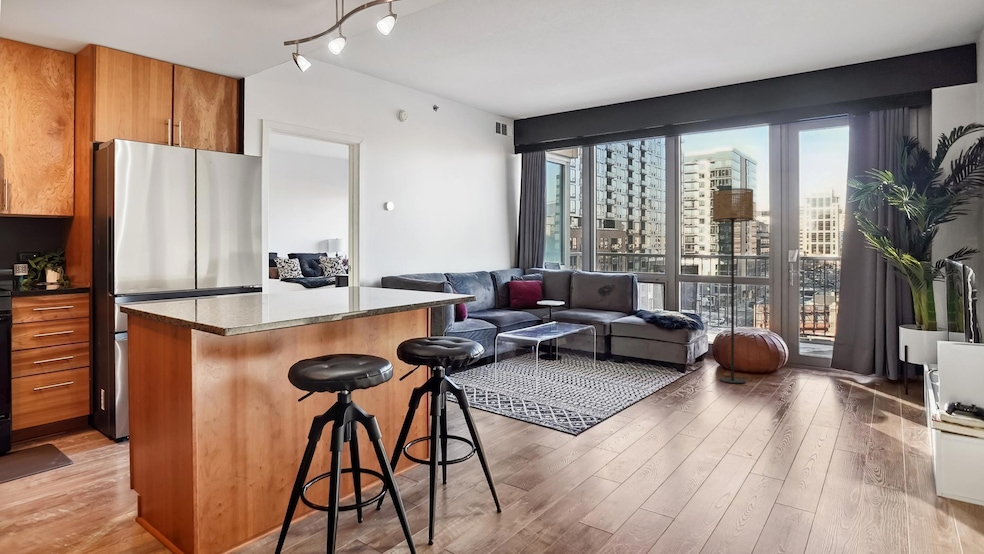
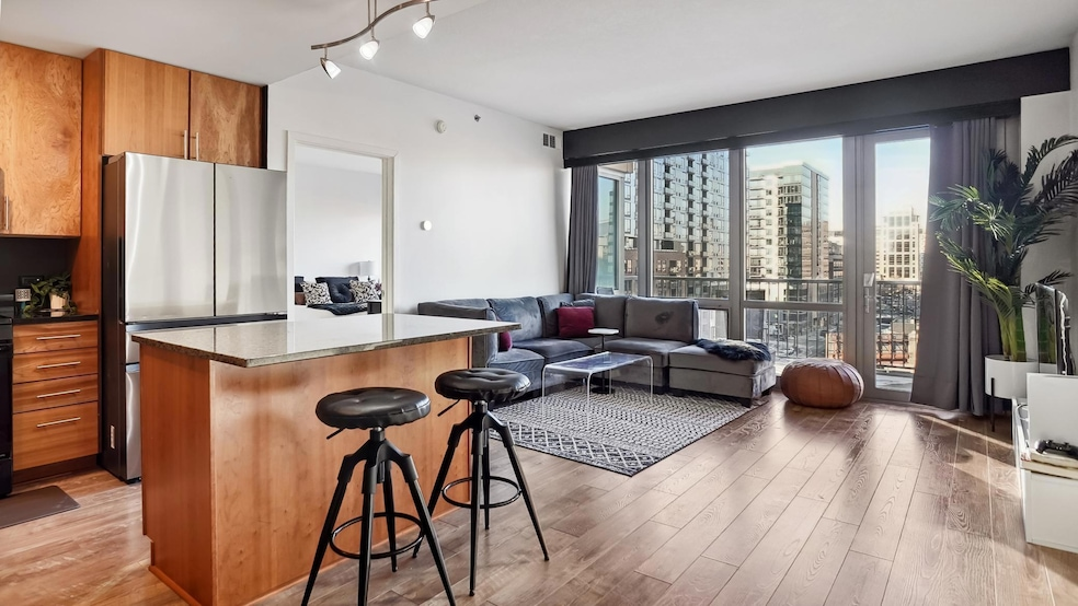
- floor lamp (732, 286)
